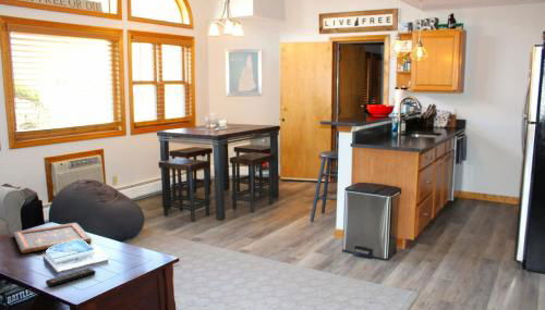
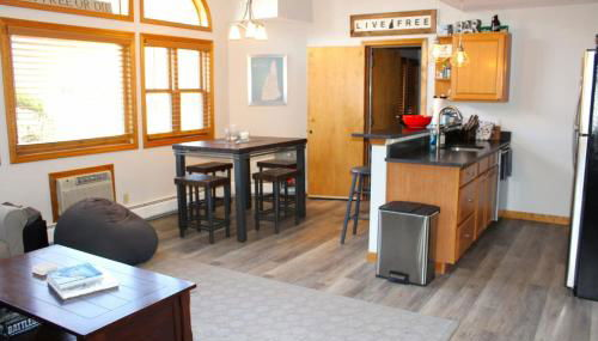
- remote control (71, 276)
- painted panel (51, 236)
